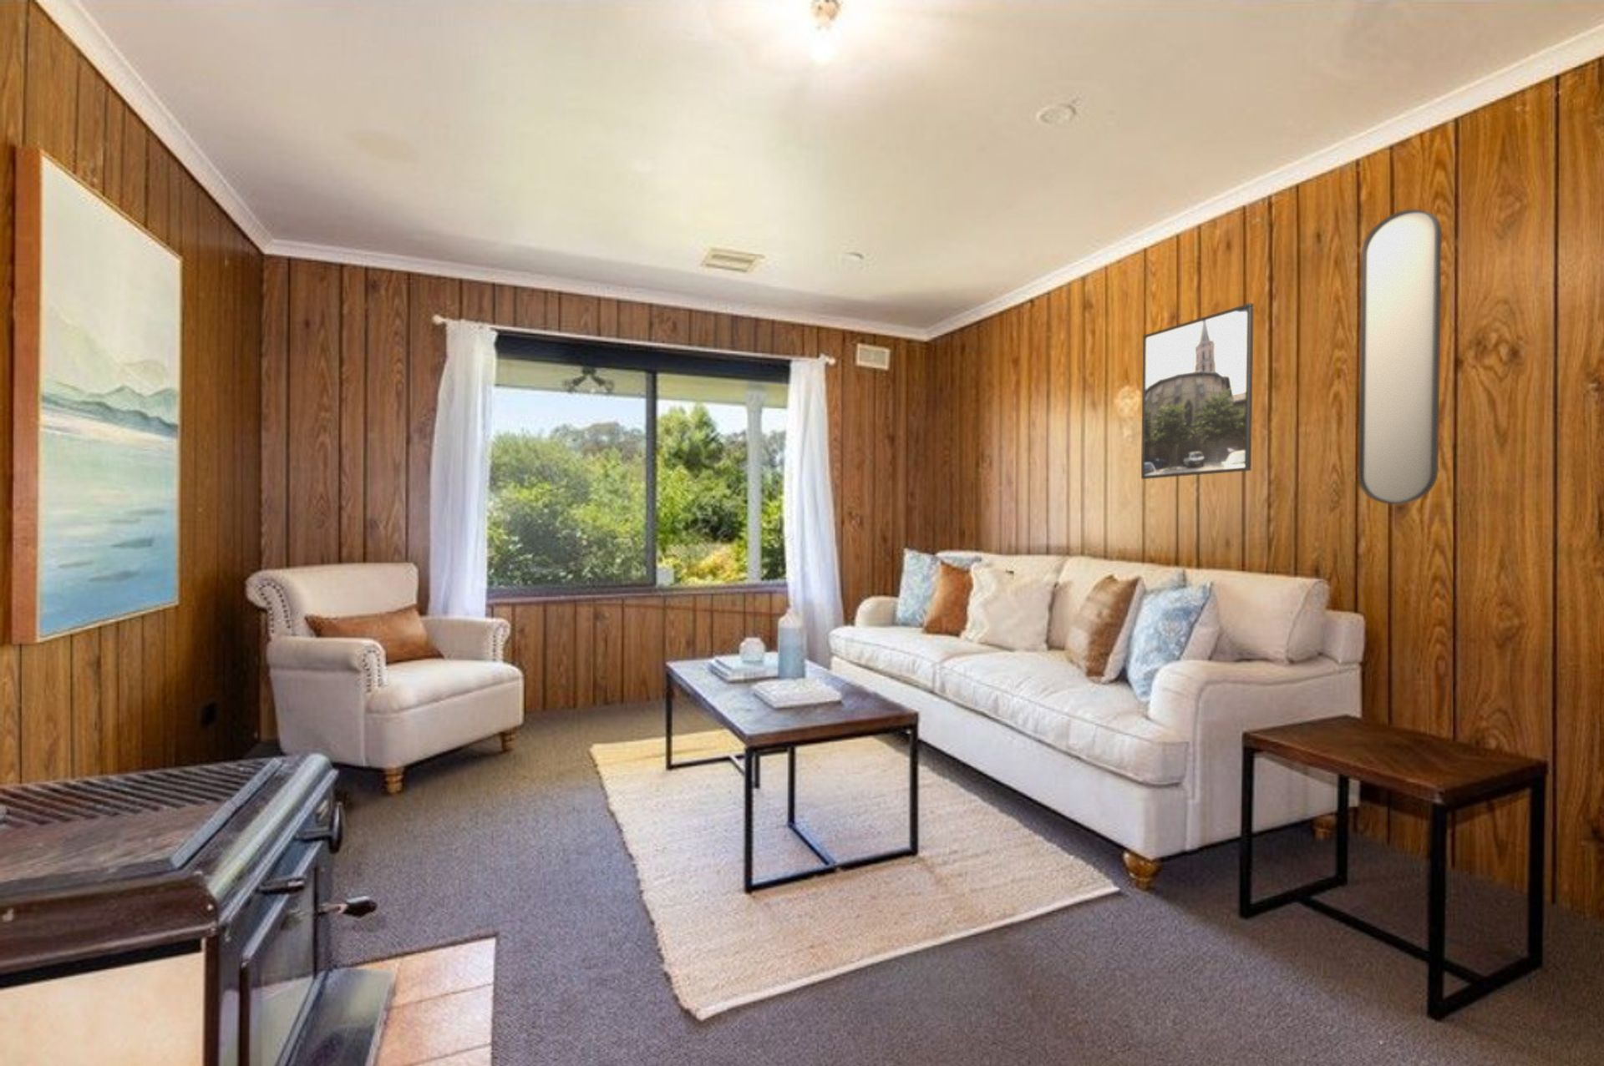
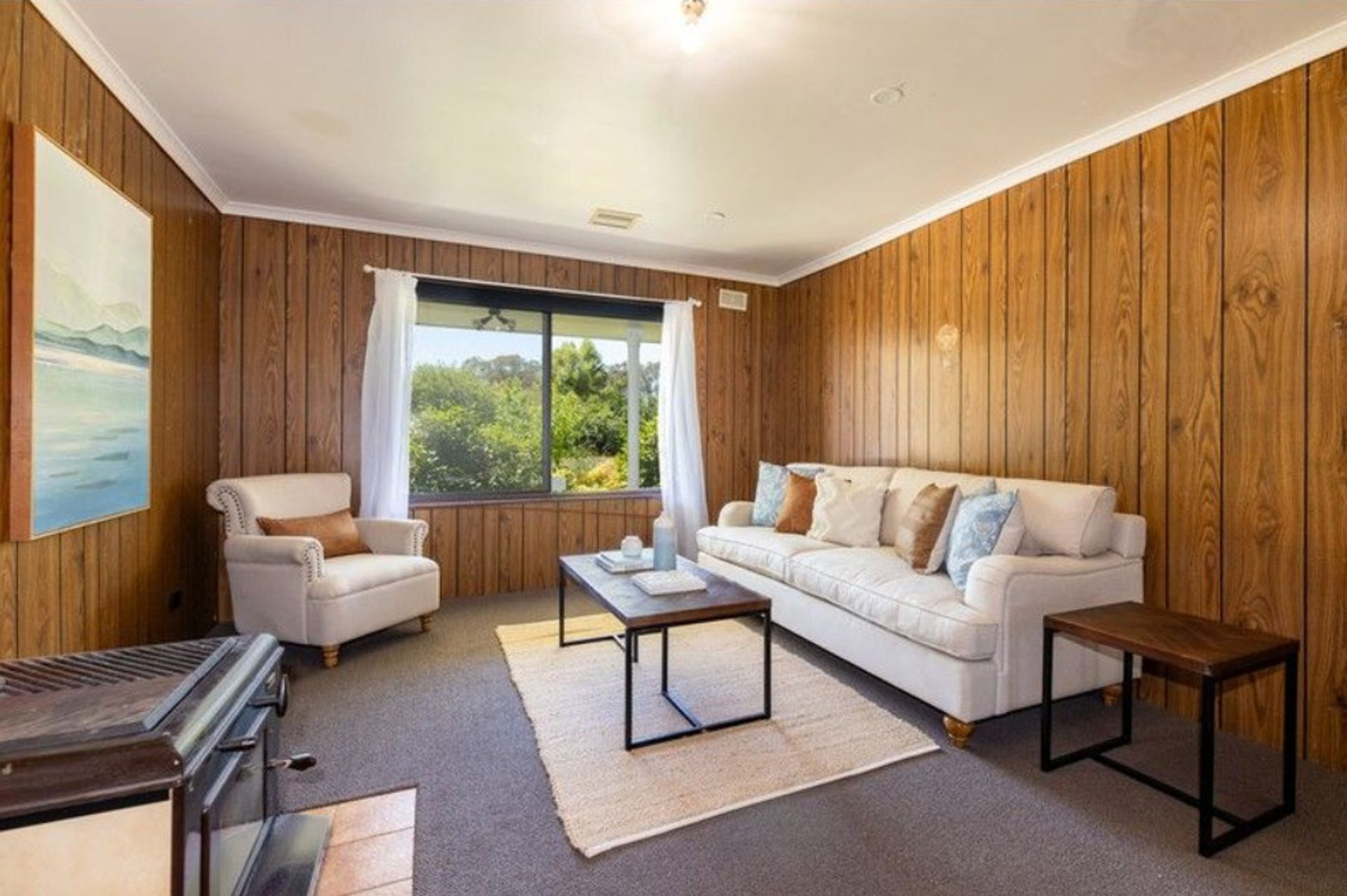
- home mirror (1398, 358)
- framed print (1193, 397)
